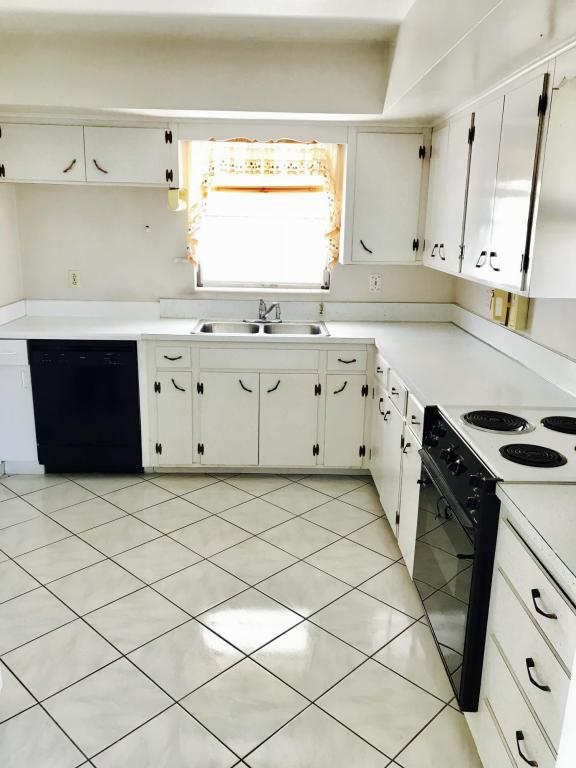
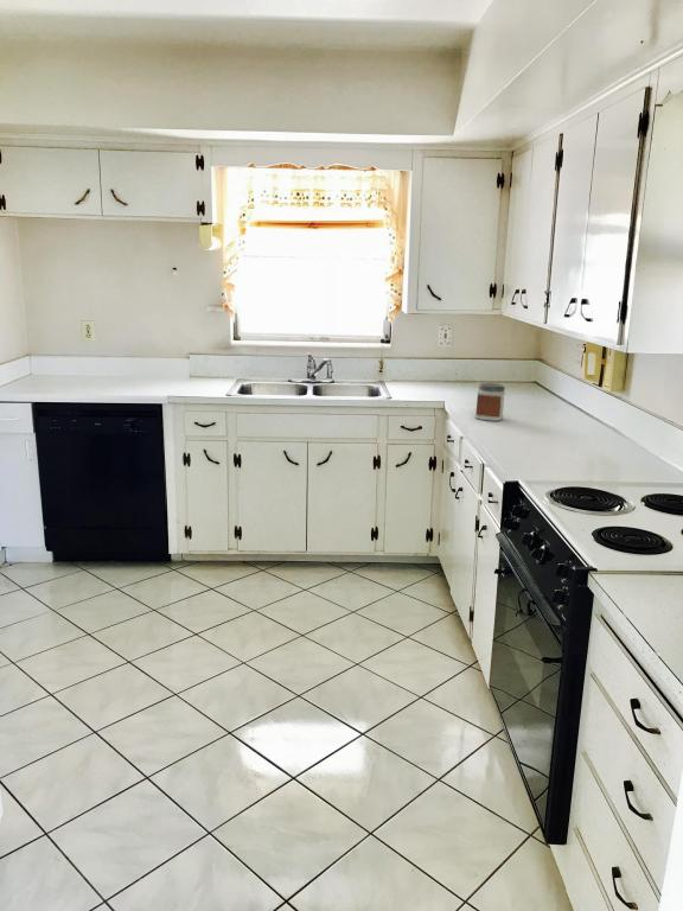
+ jar (490, 401)
